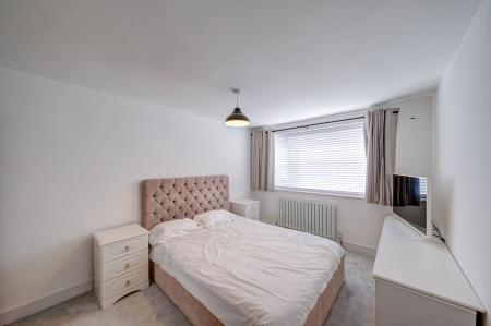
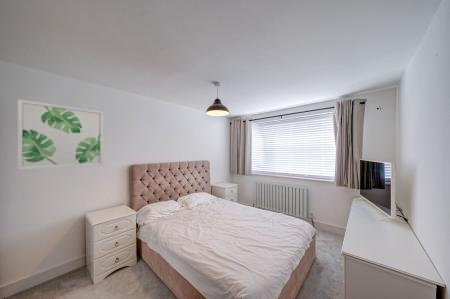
+ wall art (66, 136)
